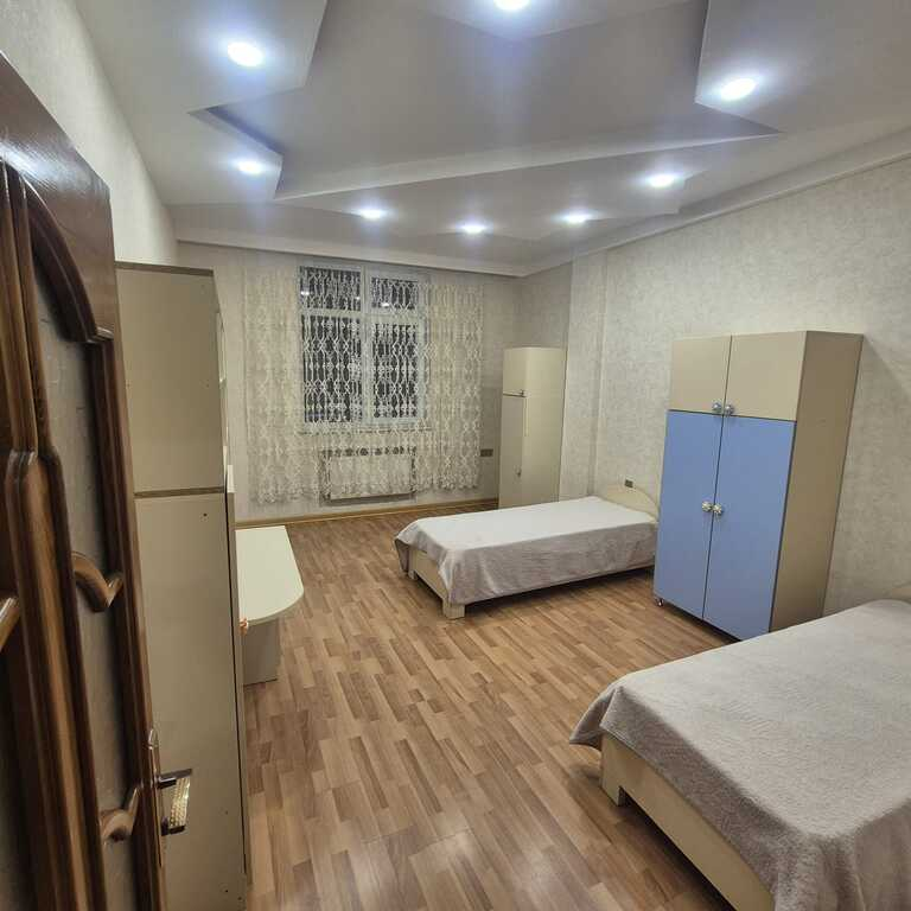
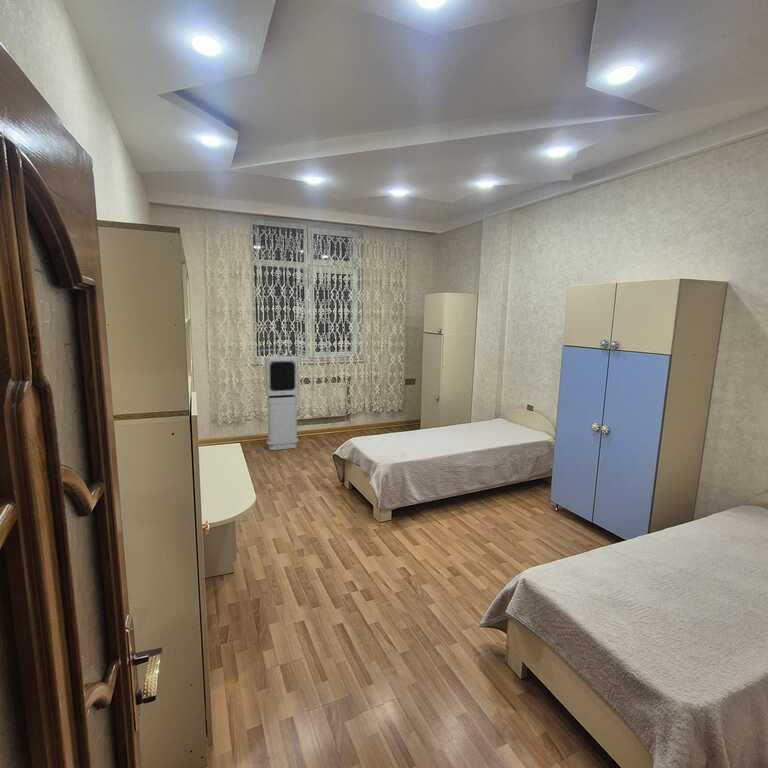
+ air purifier (280, 401)
